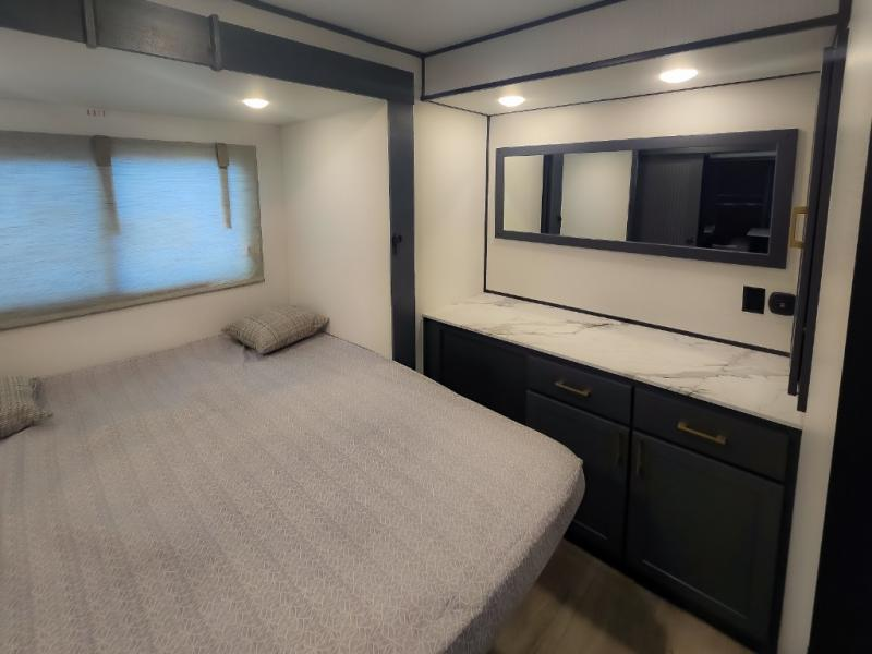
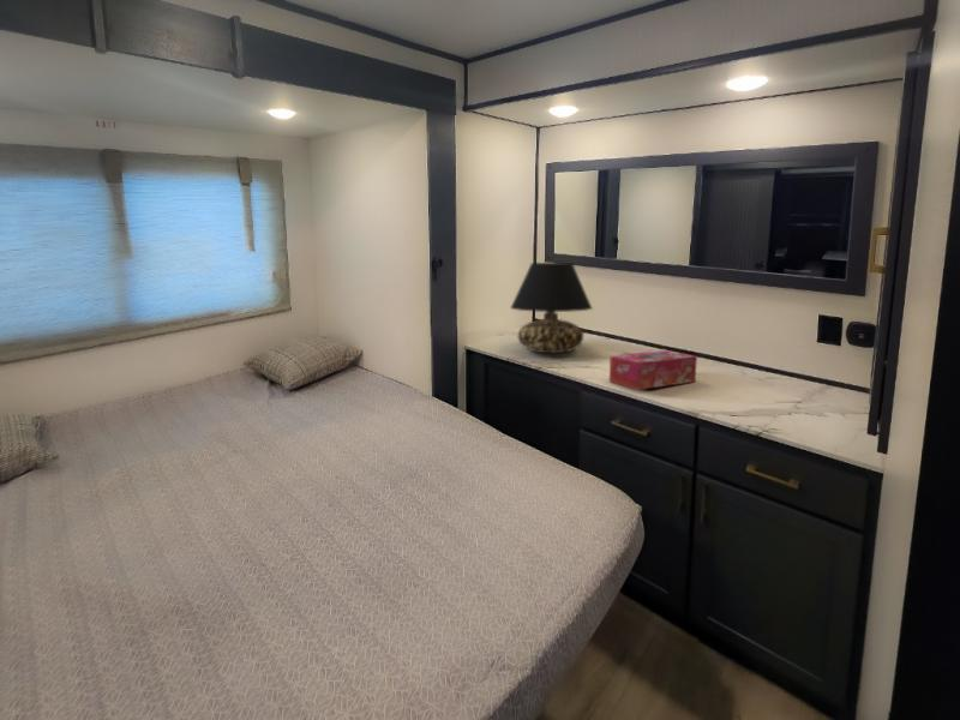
+ table lamp (551, 307)
+ tissue box (653, 368)
